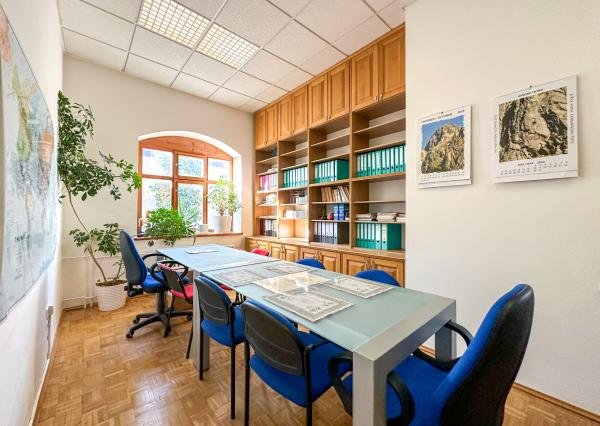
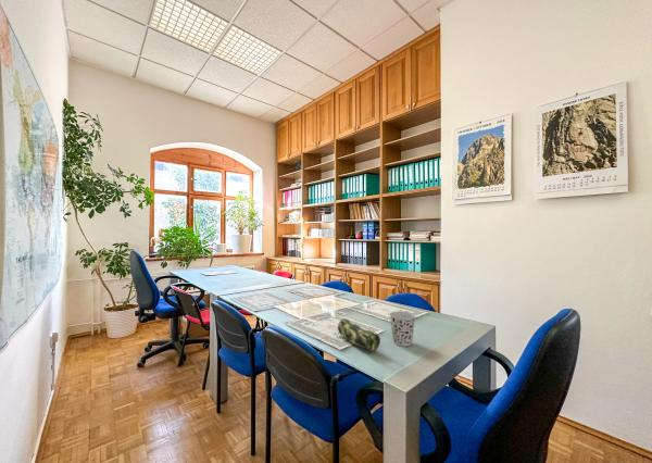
+ pencil case (356, 334)
+ cup (402, 328)
